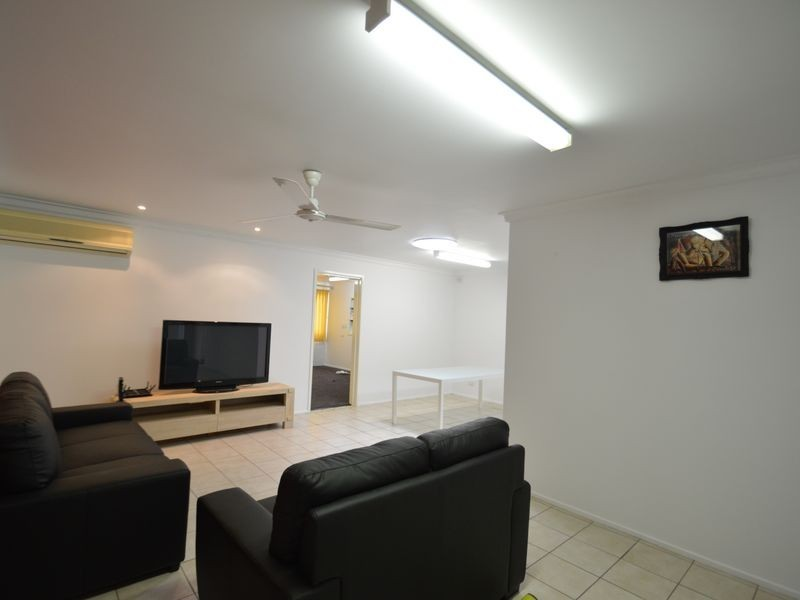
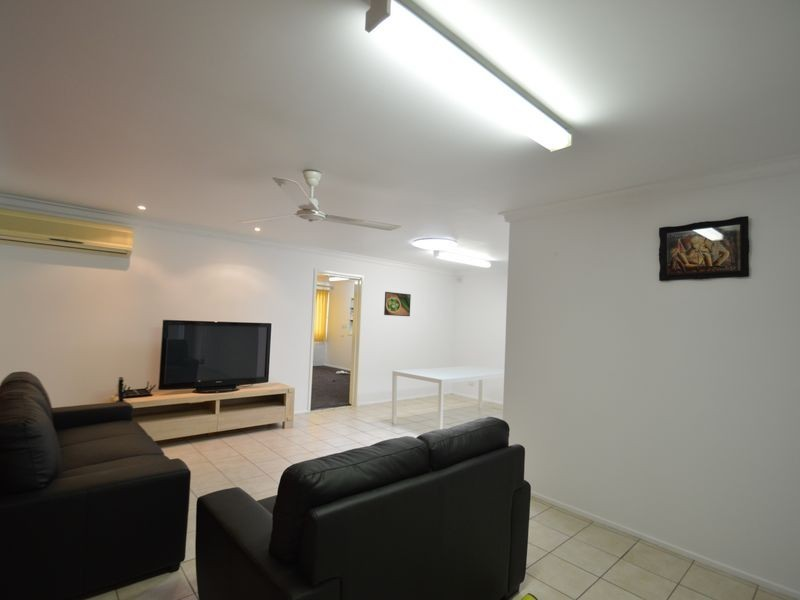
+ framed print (397, 304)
